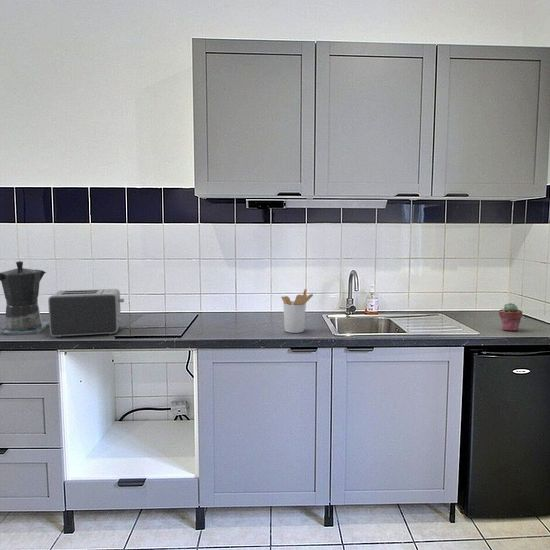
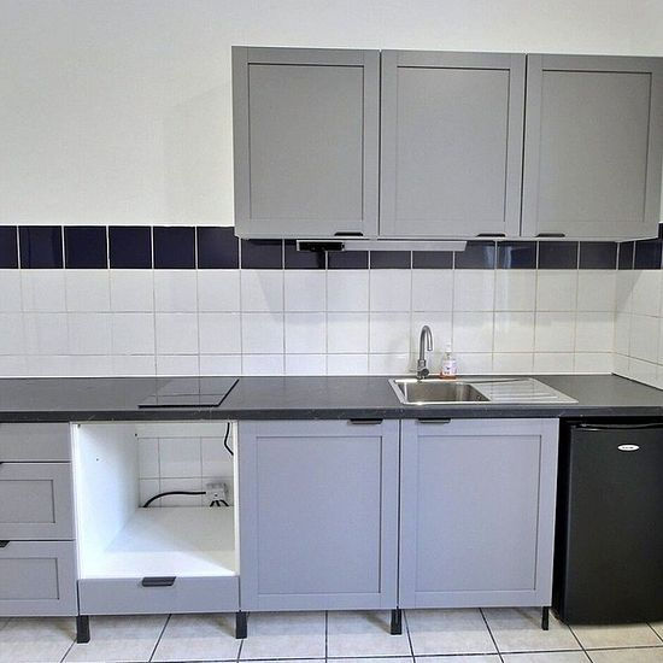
- utensil holder (297, 311)
- potted succulent (510, 316)
- coffee maker (21, 295)
- toaster (89, 312)
